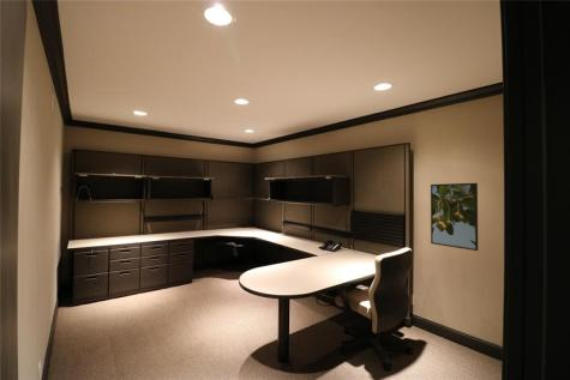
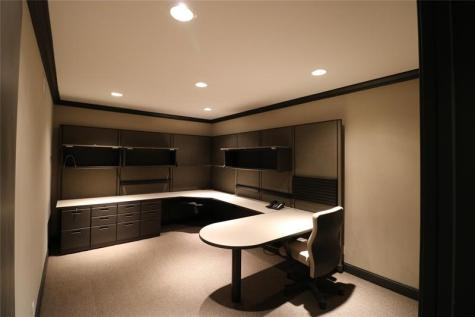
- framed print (452, 215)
